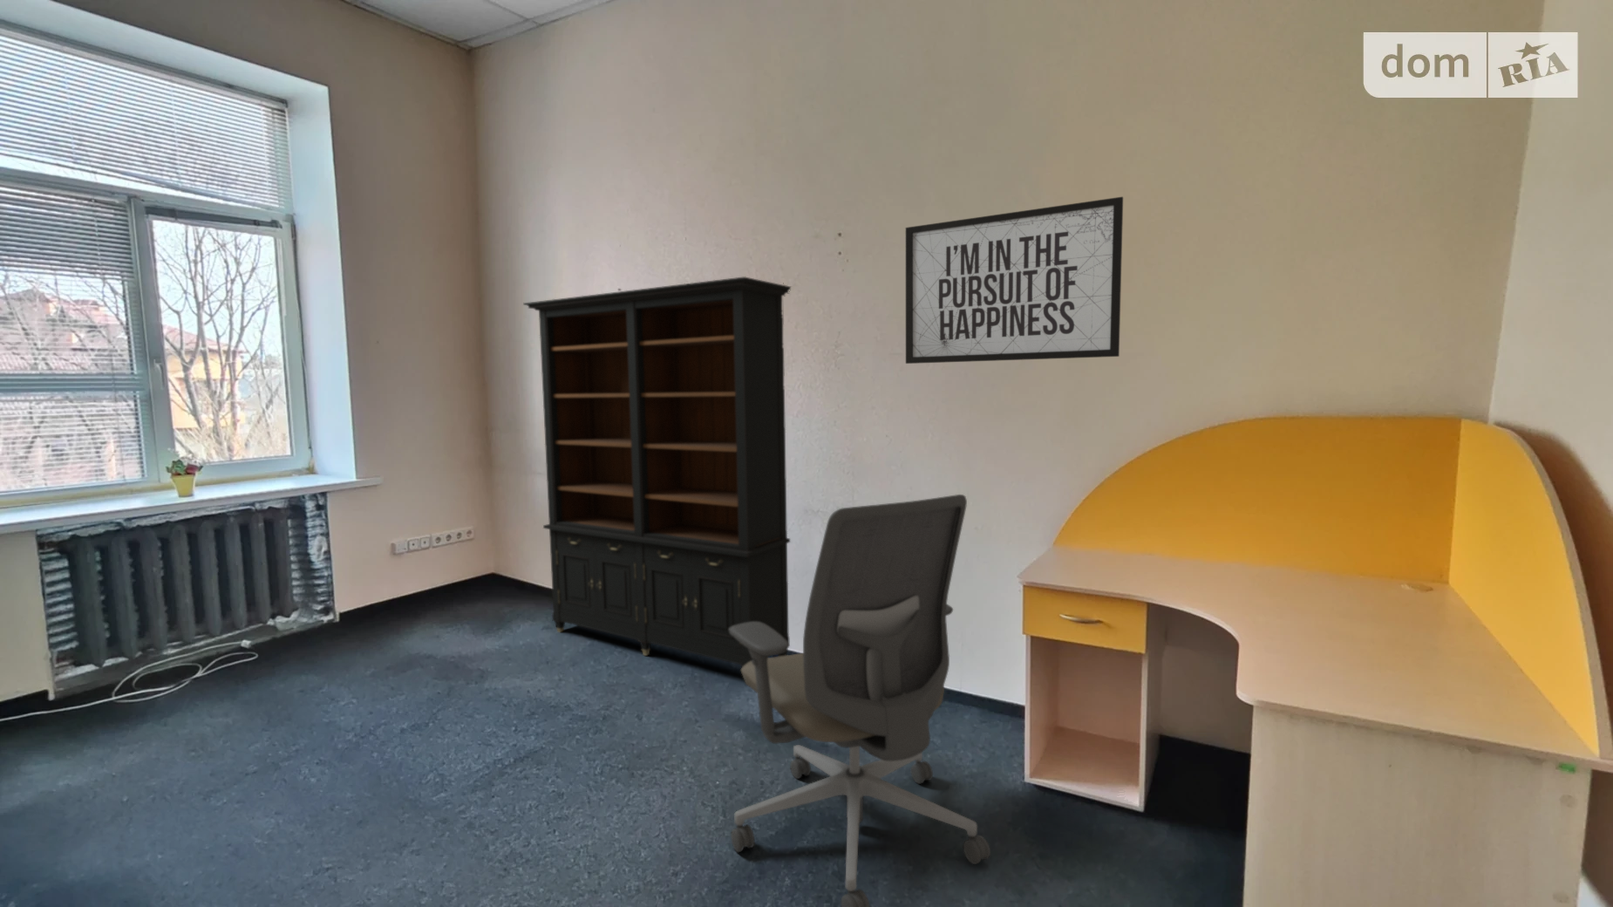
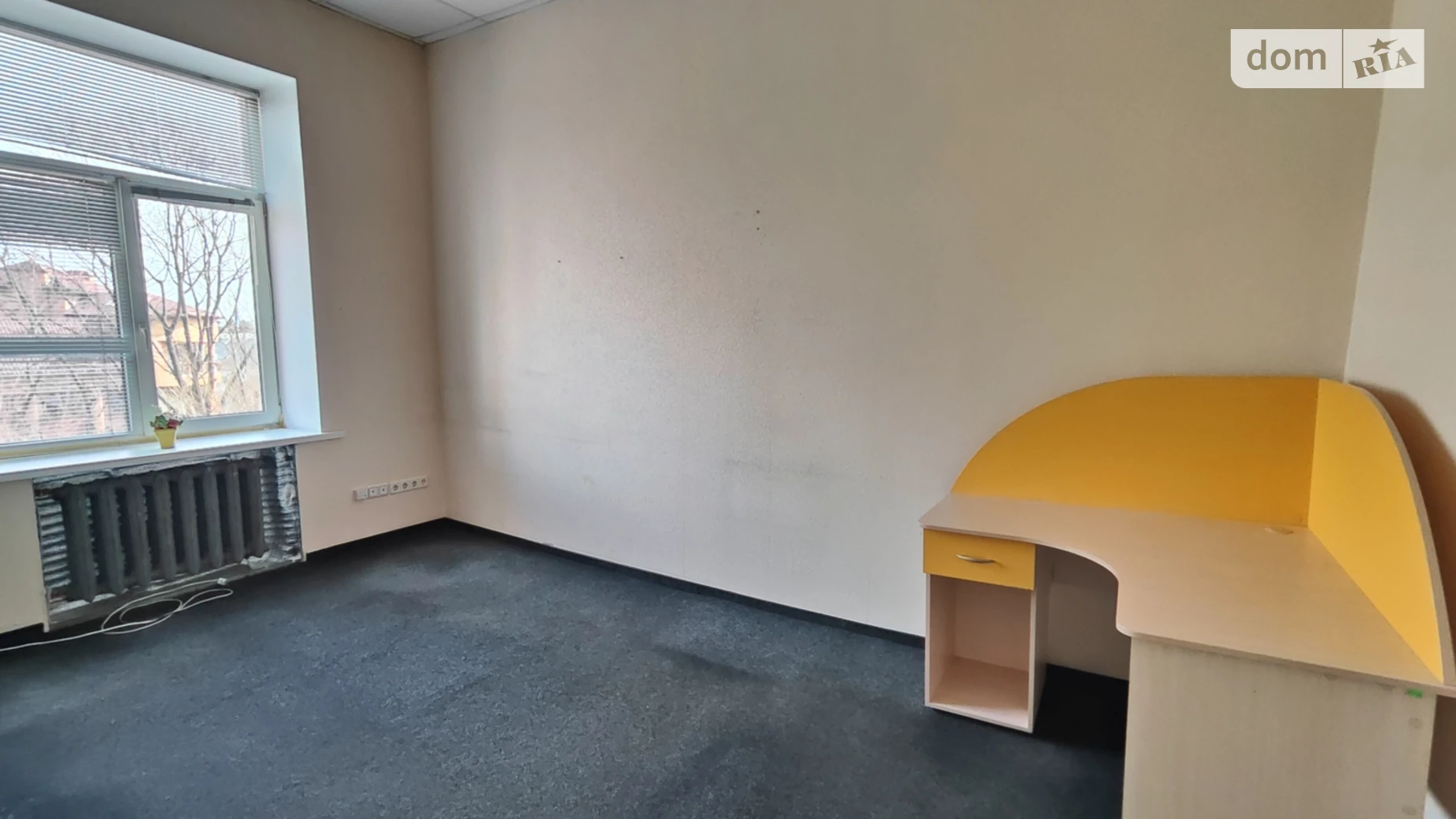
- office chair (850, 659)
- mirror (1005, 287)
- bookcase (655, 472)
